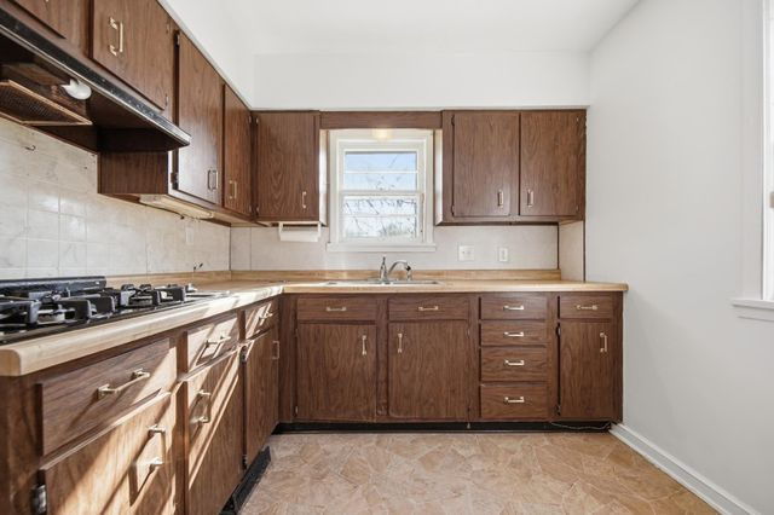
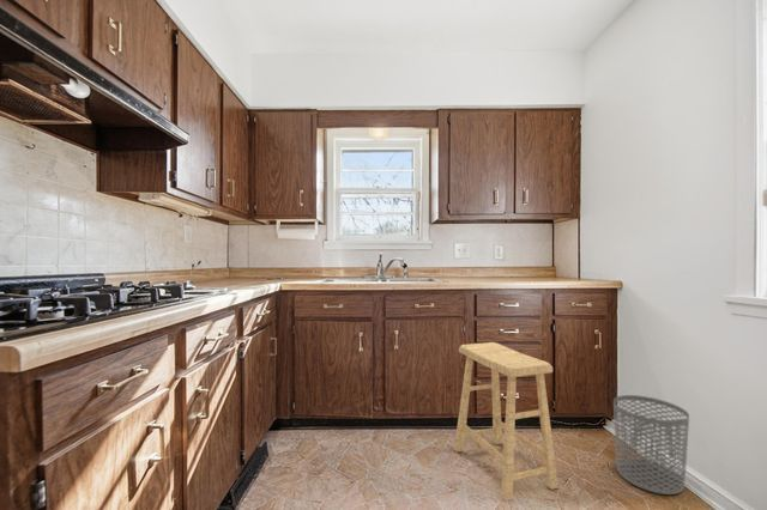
+ stool (500, 409)
+ waste bin (648, 442)
